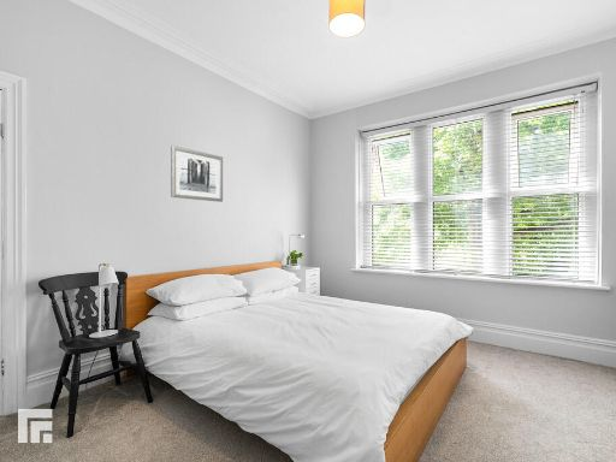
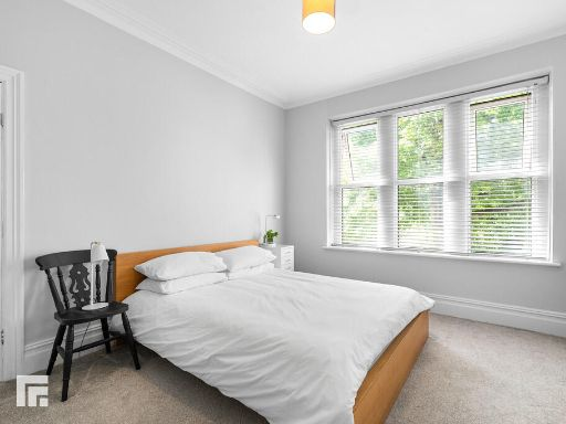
- wall art (199, 176)
